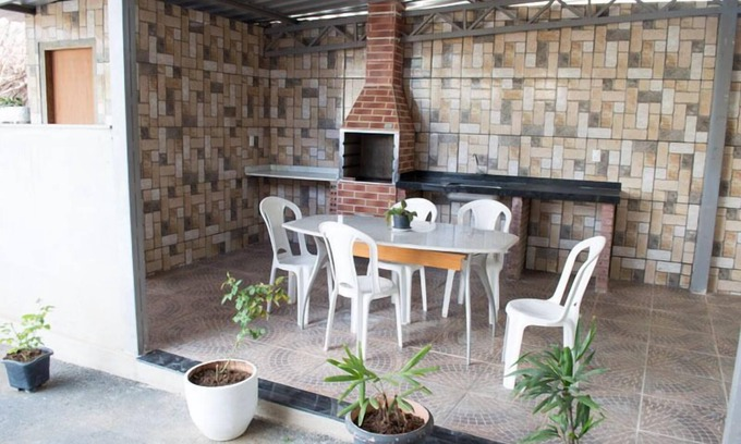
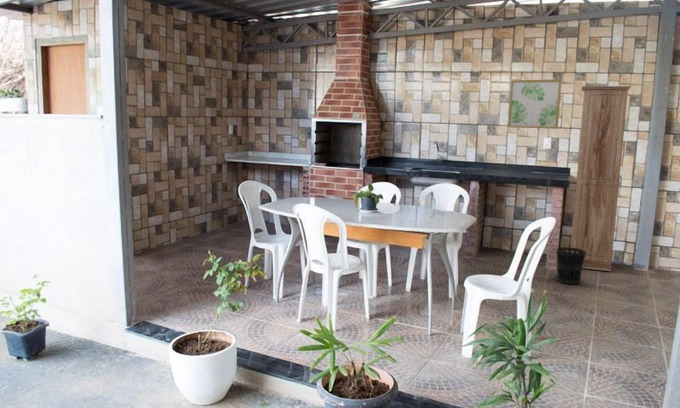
+ wastebasket (569, 265)
+ cabinet (597, 178)
+ wall art (534, 104)
